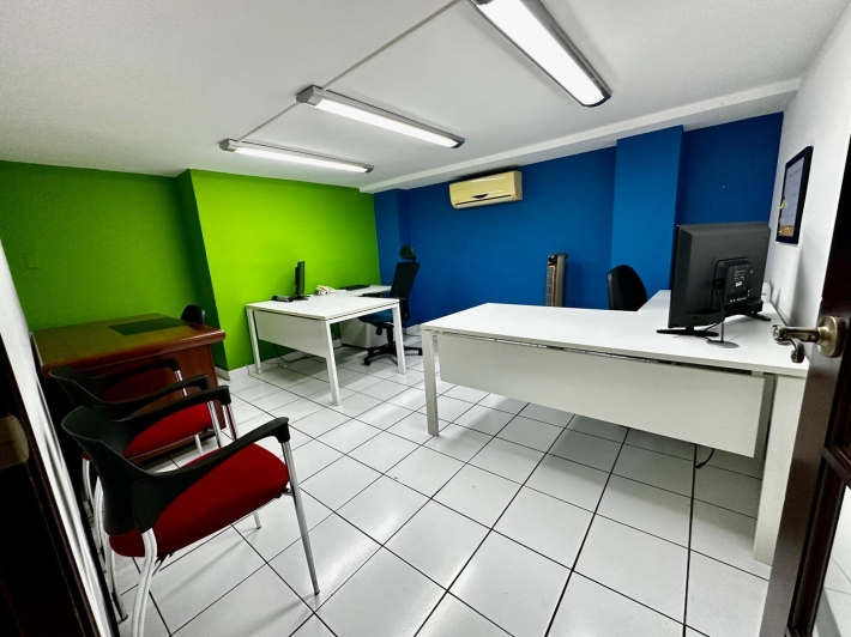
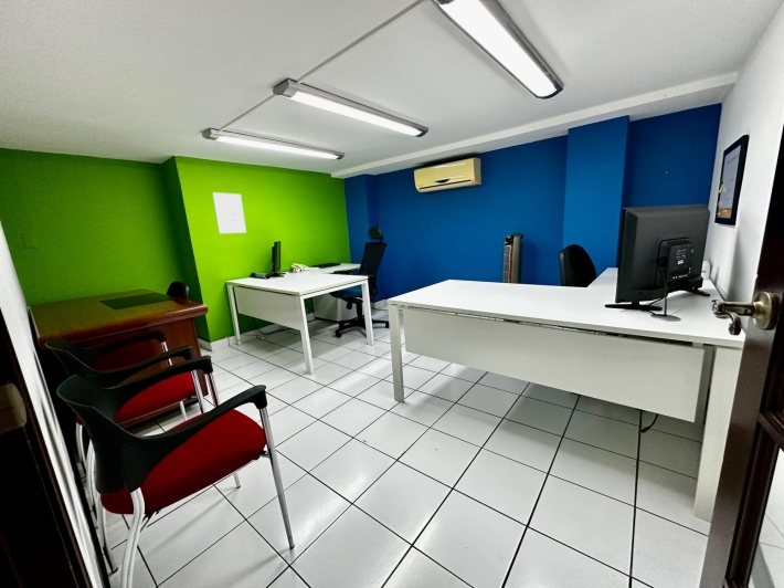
+ wall art (230, 213)
